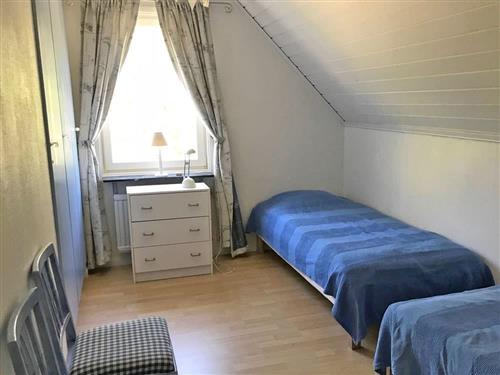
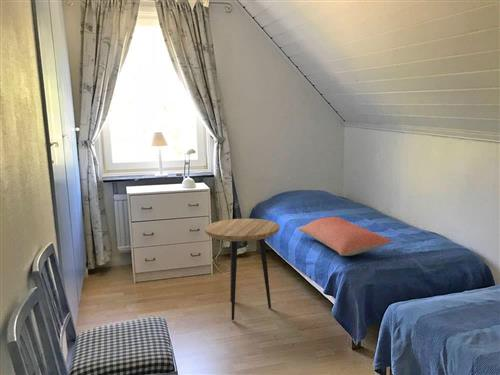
+ pillow (340, 234)
+ side table (236, 265)
